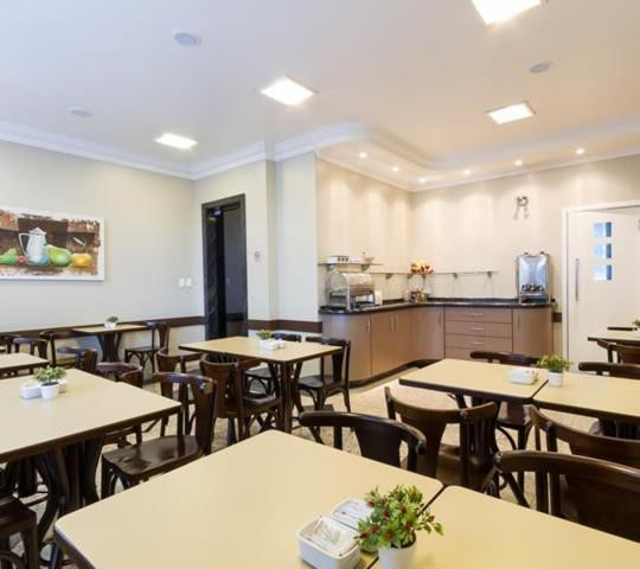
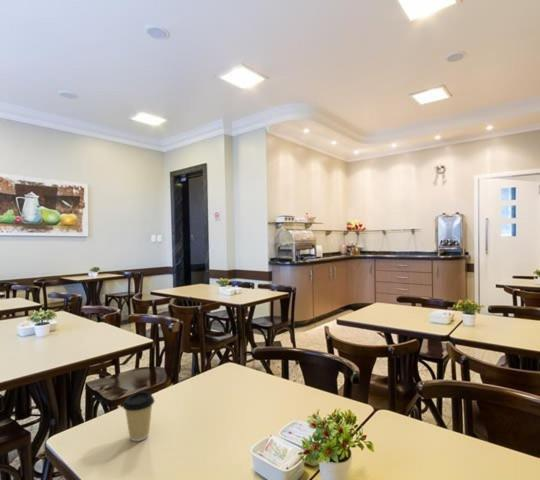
+ coffee cup (139, 416)
